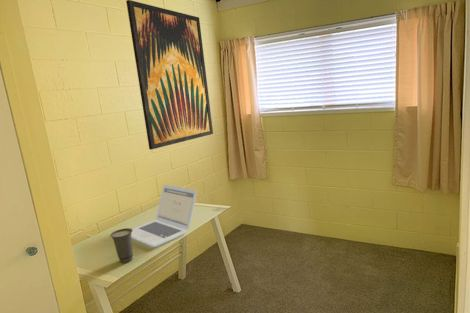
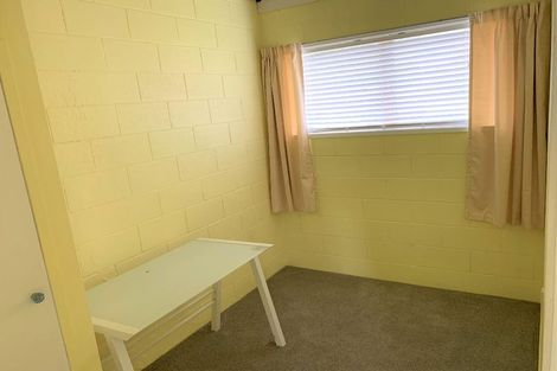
- laptop (159, 213)
- wall art (176, 77)
- cup (124, 246)
